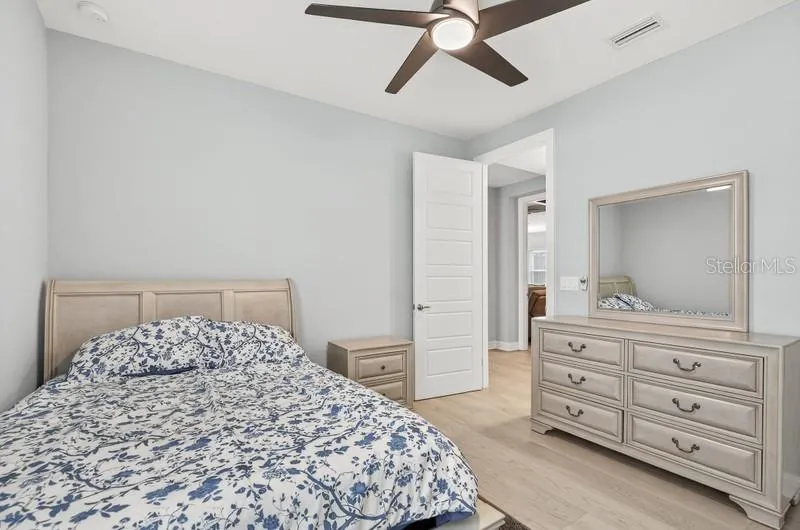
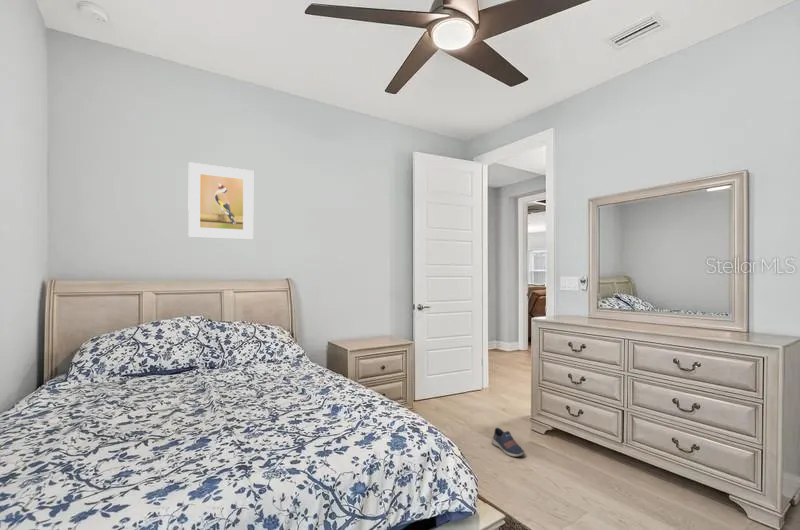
+ shoe (507, 441)
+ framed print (222, 202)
